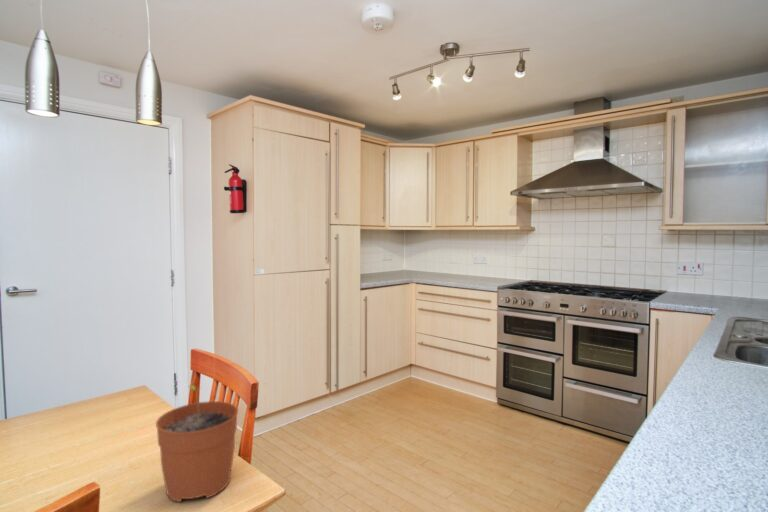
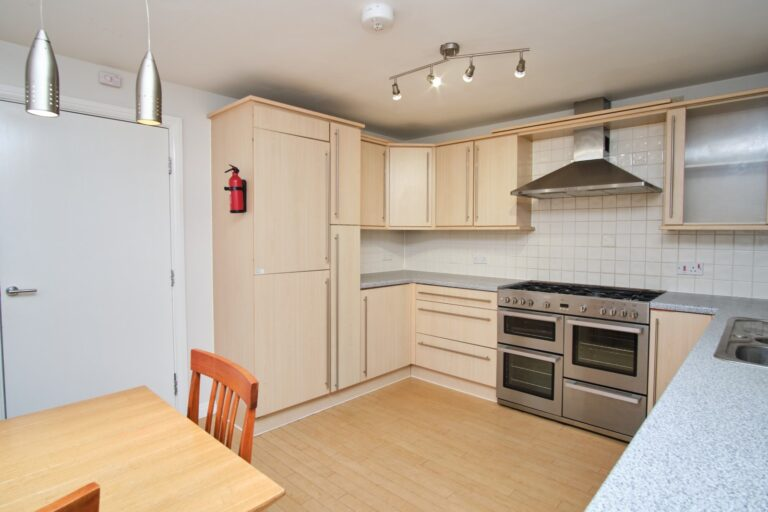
- plant pot (198, 432)
